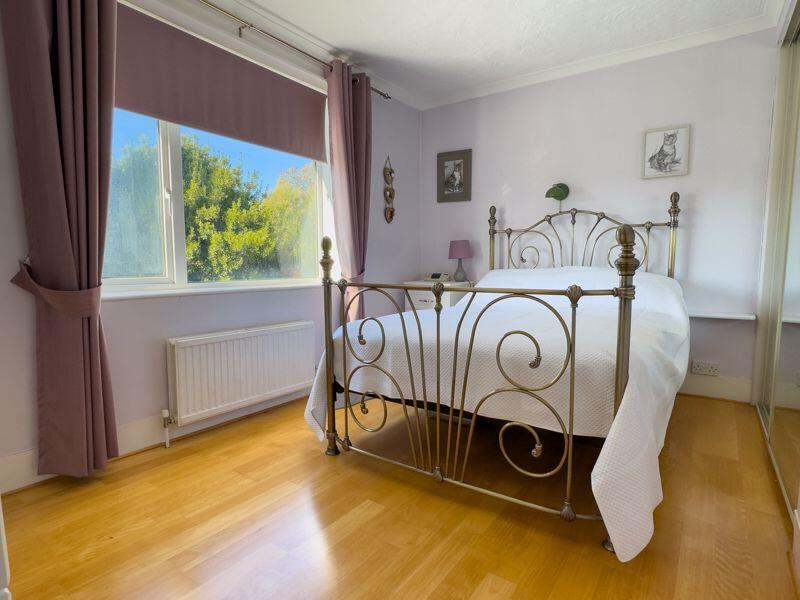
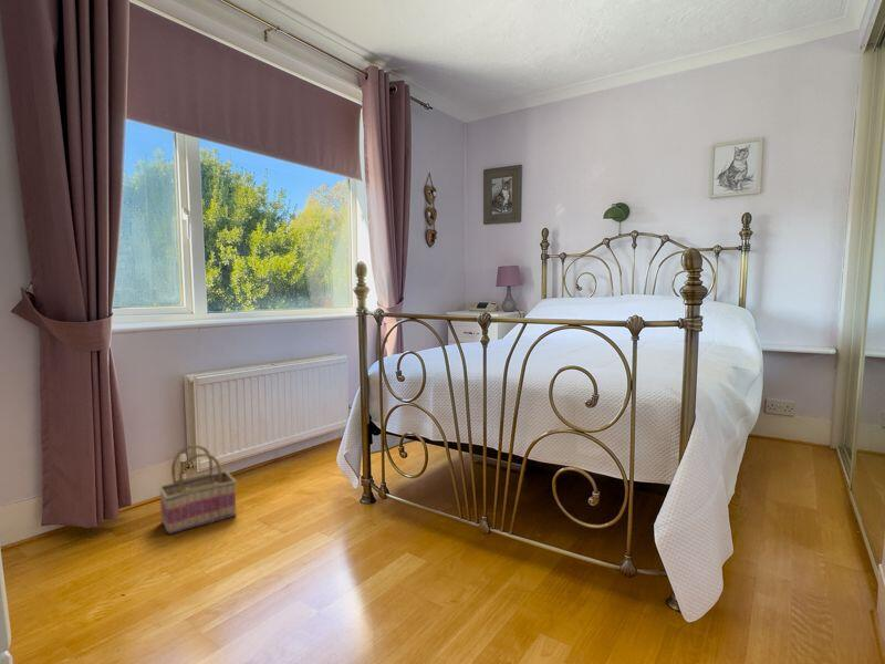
+ basket (197, 484)
